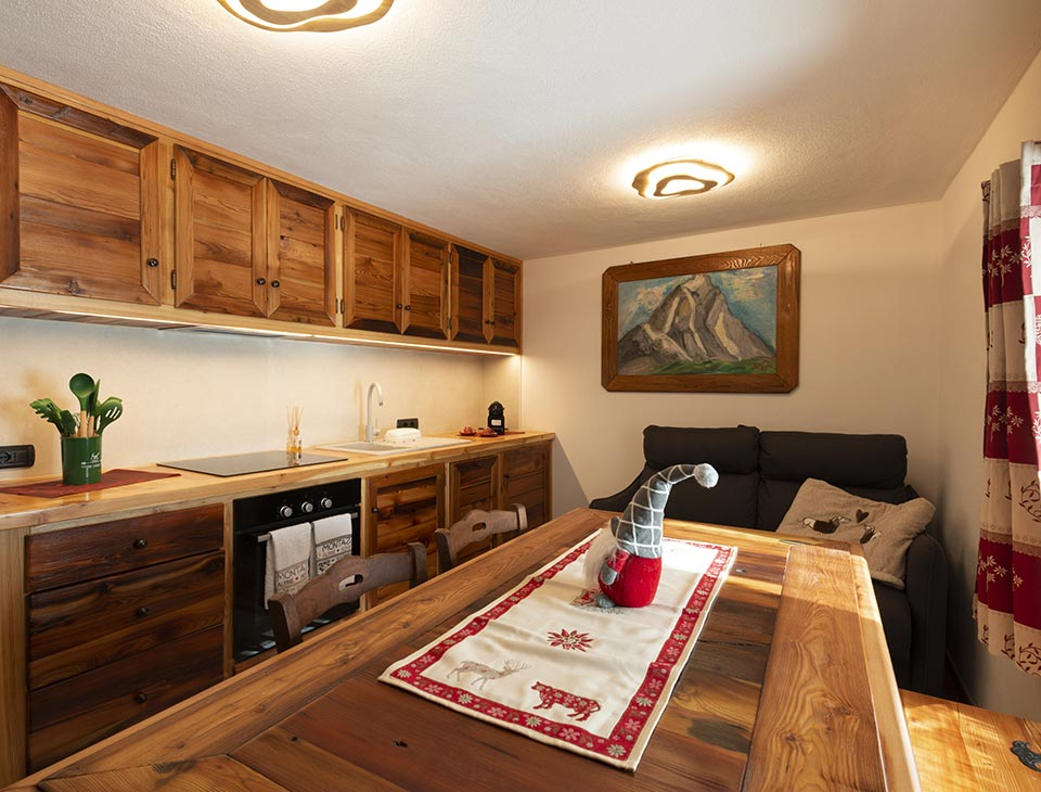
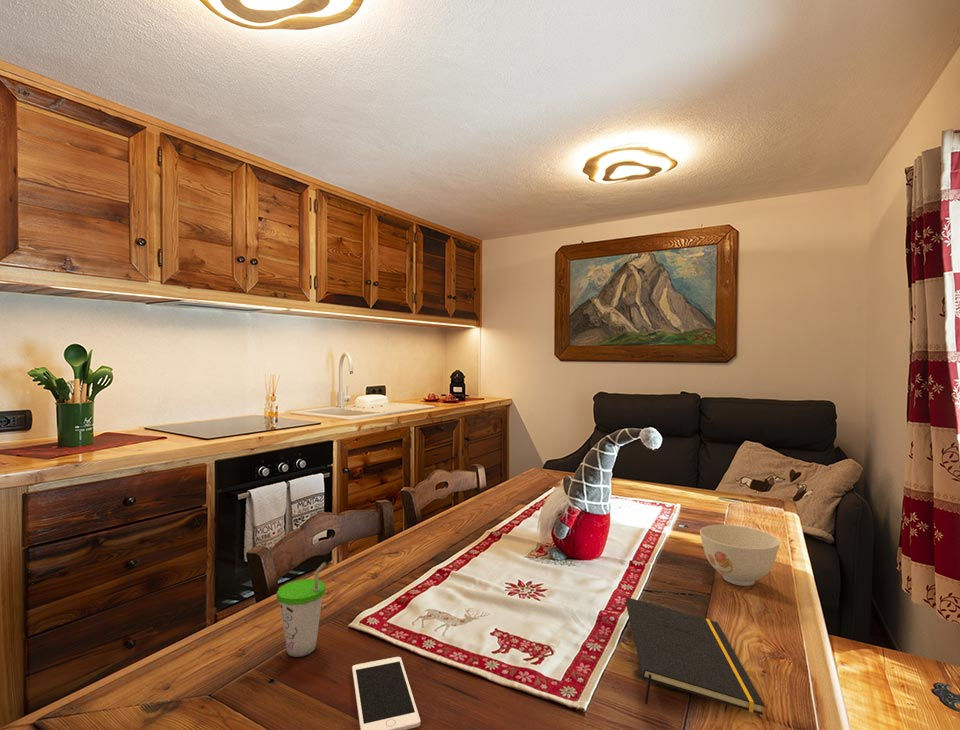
+ cell phone (383, 693)
+ cup (301, 605)
+ notepad (684, 647)
+ bowl (738, 557)
